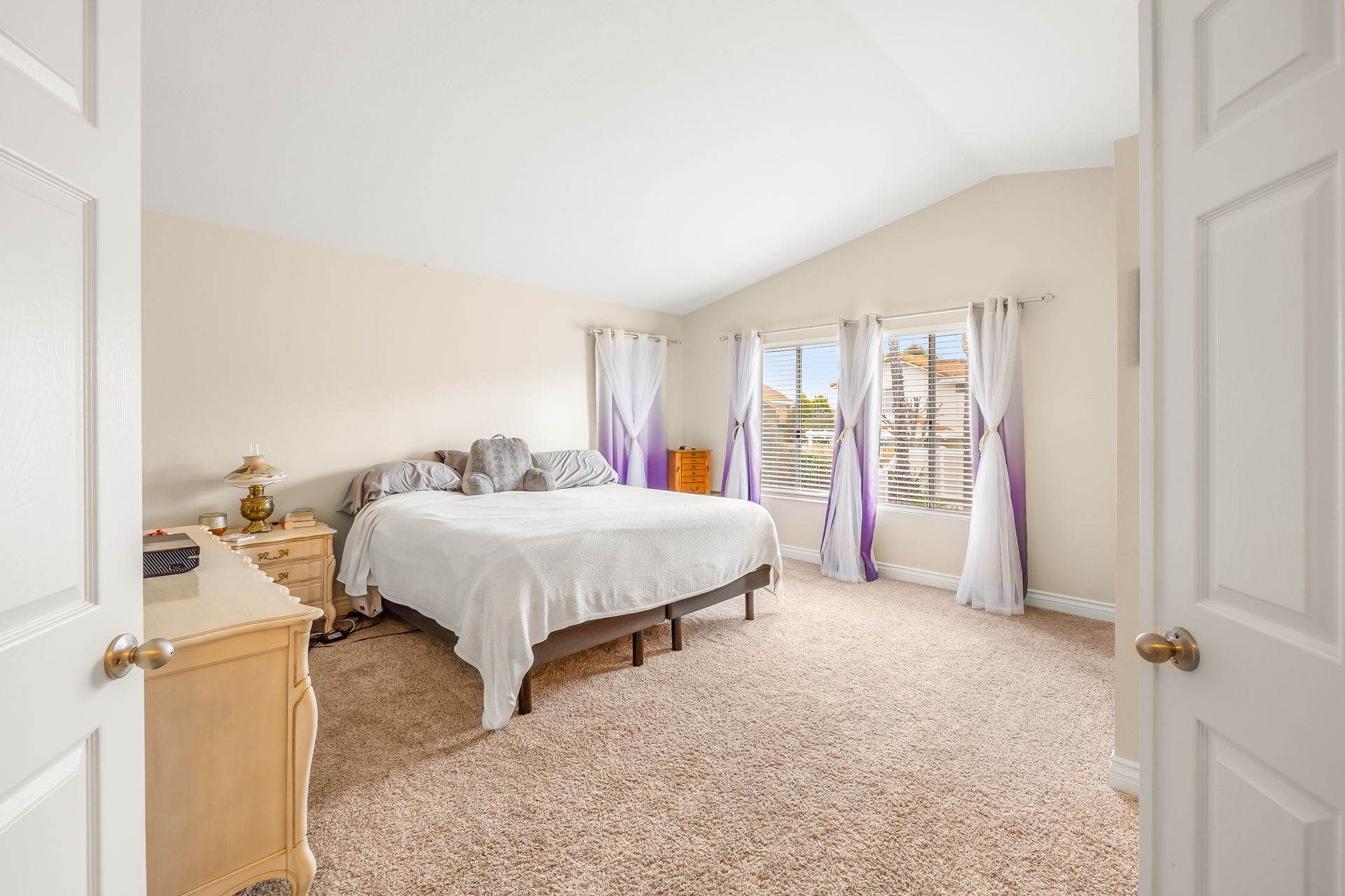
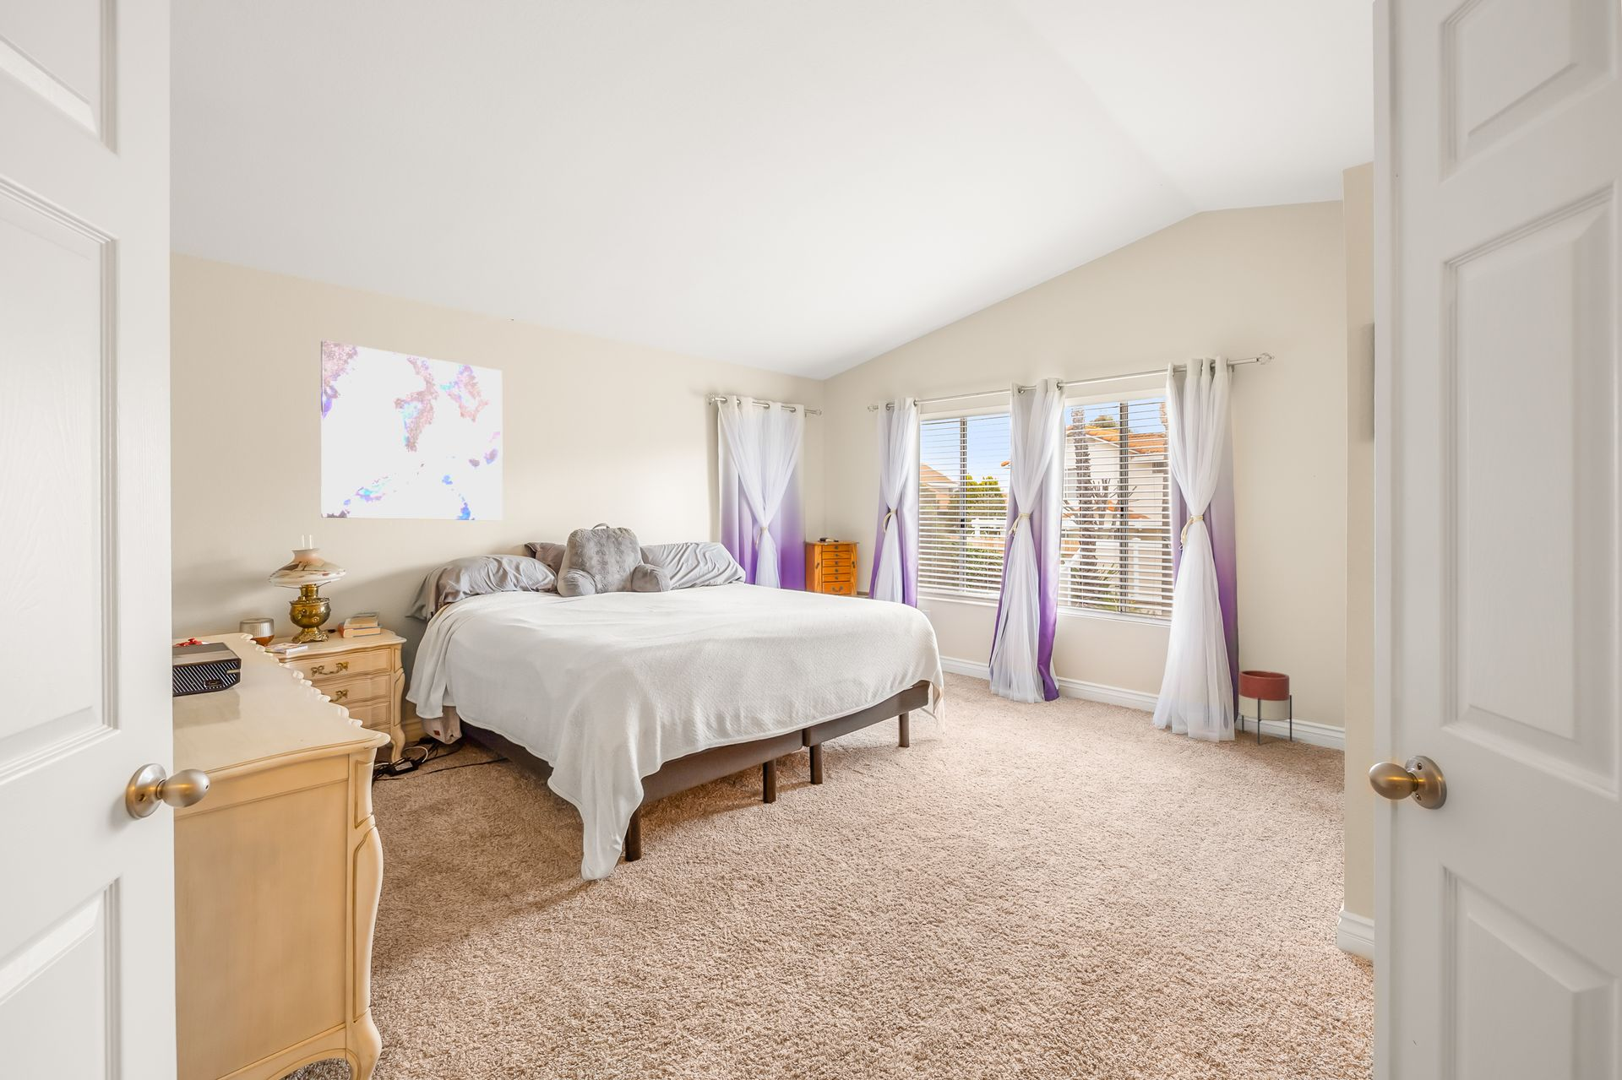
+ wall art (418, 438)
+ planter (1263, 706)
